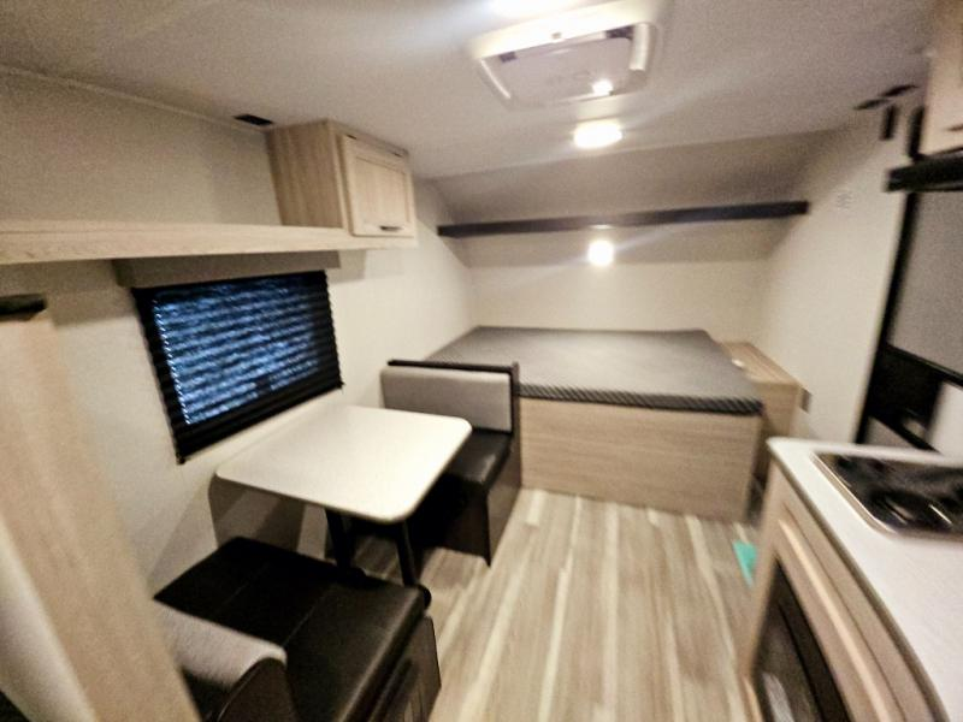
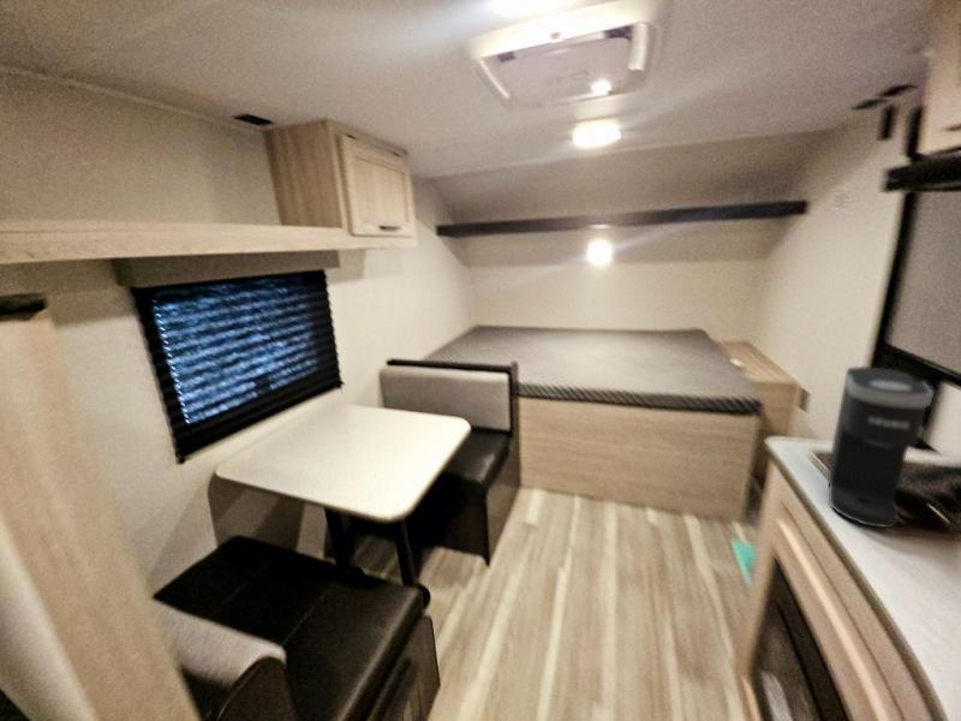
+ coffee maker (870, 439)
